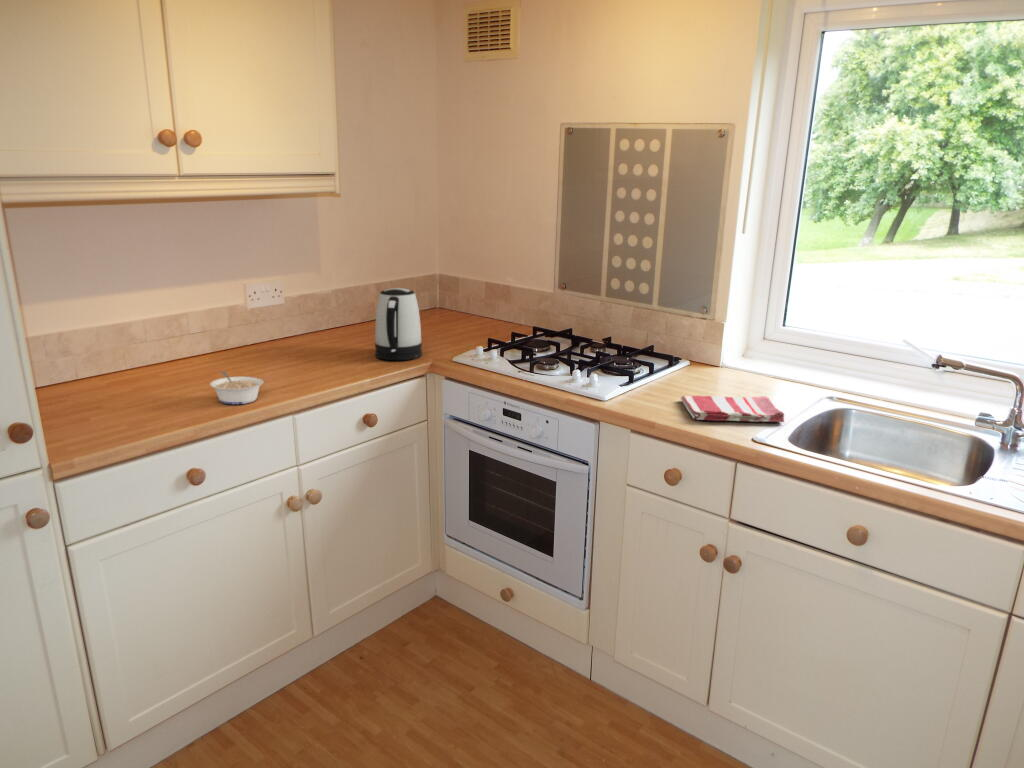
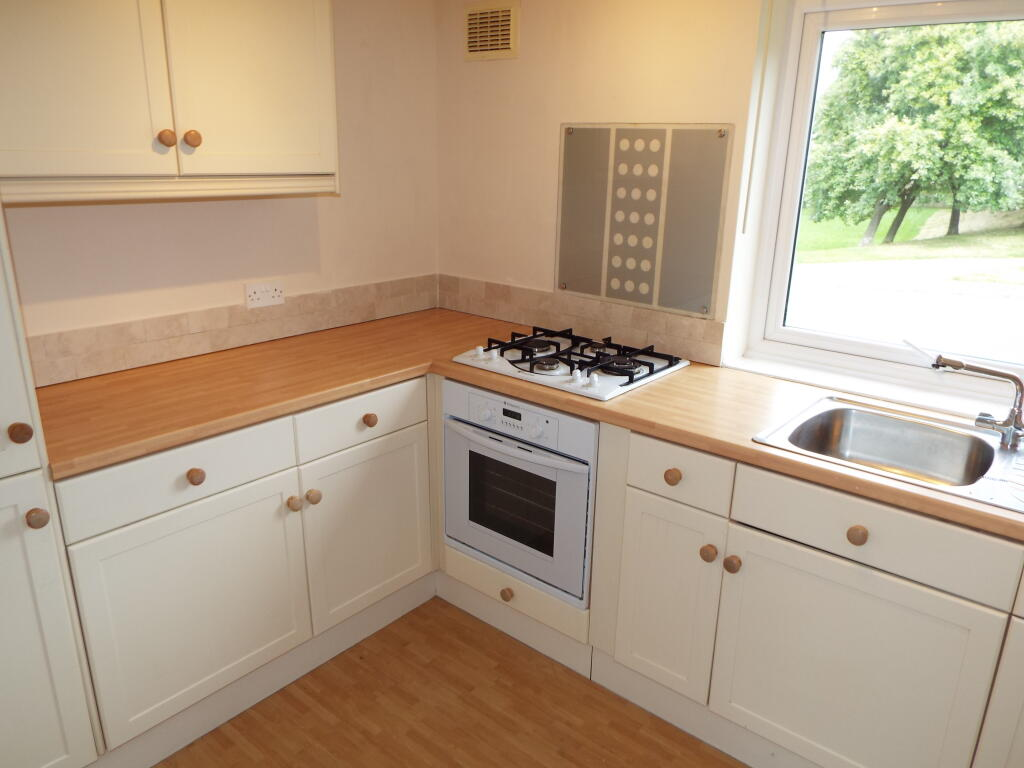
- kettle (396, 323)
- dish towel (731, 406)
- legume (235, 389)
